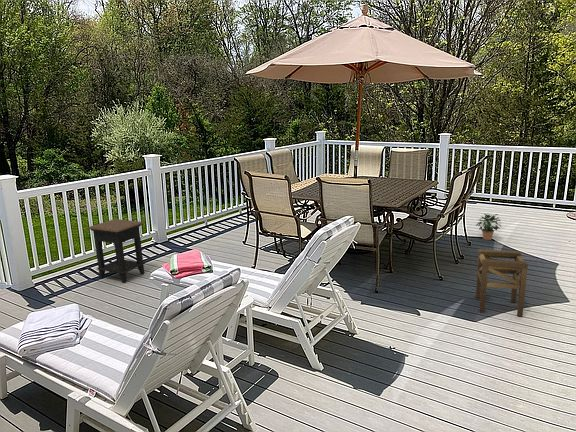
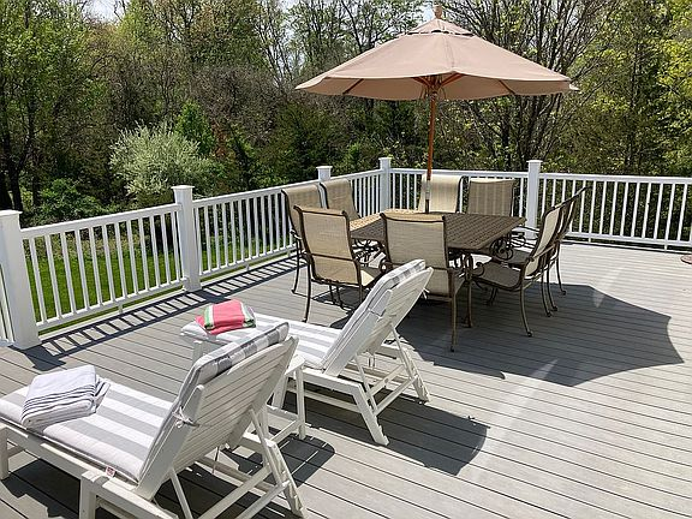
- stool (499, 282)
- side table (119, 250)
- potted plant (489, 224)
